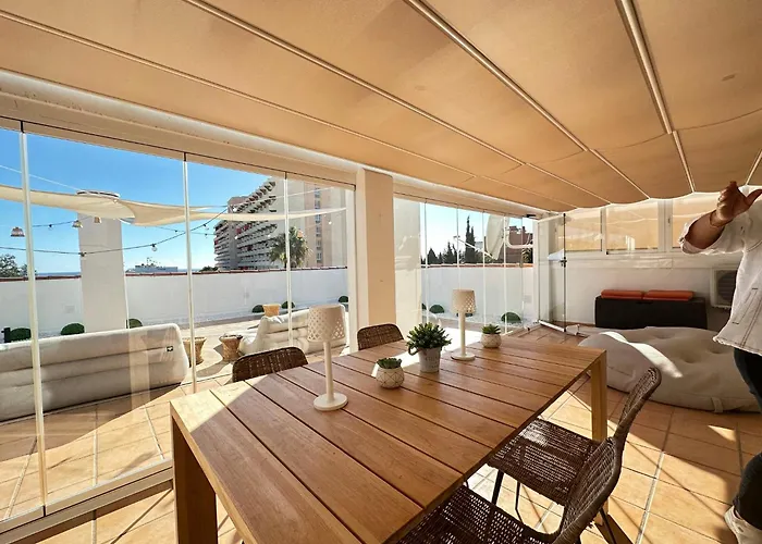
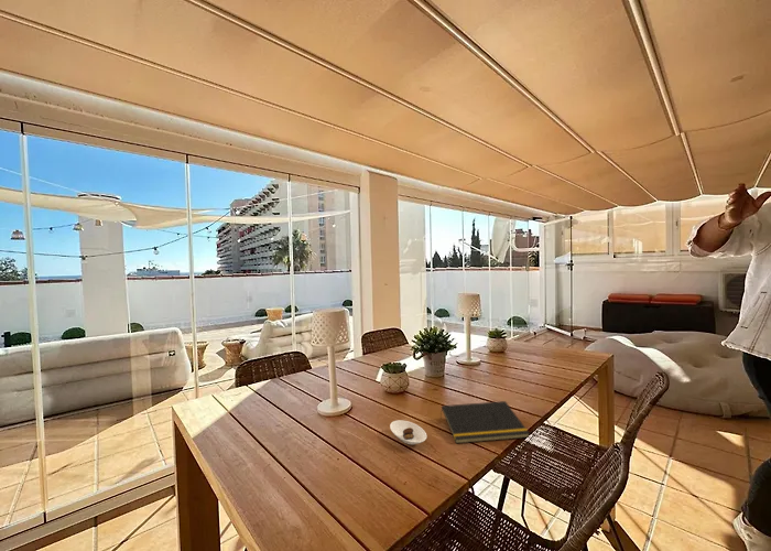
+ notepad (482, 420)
+ saucer (408, 433)
